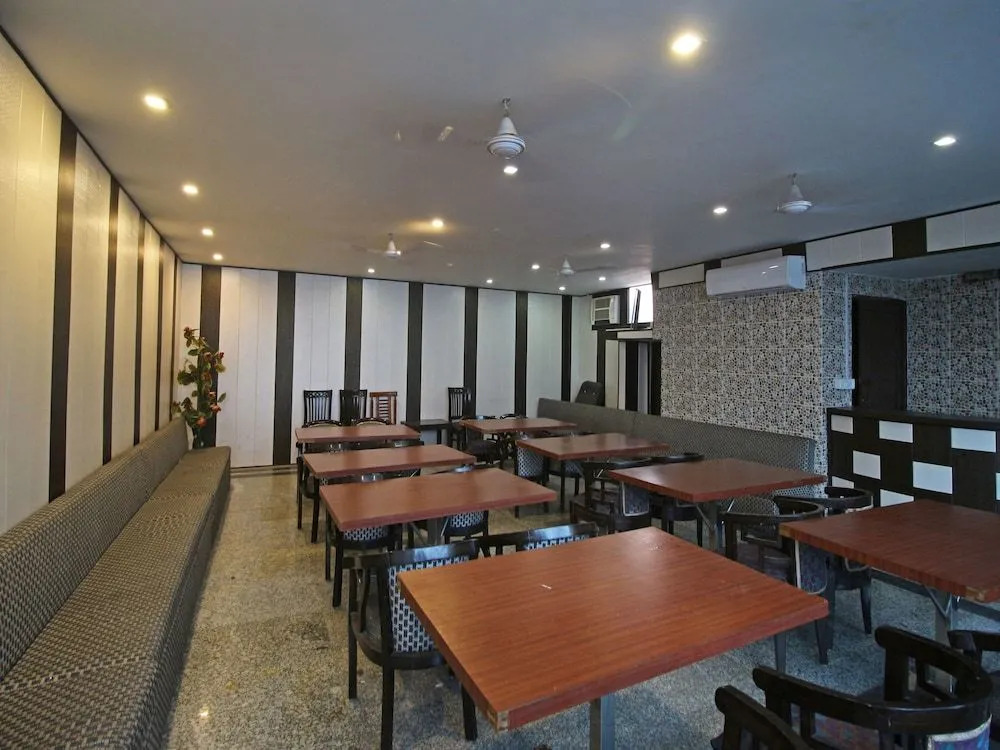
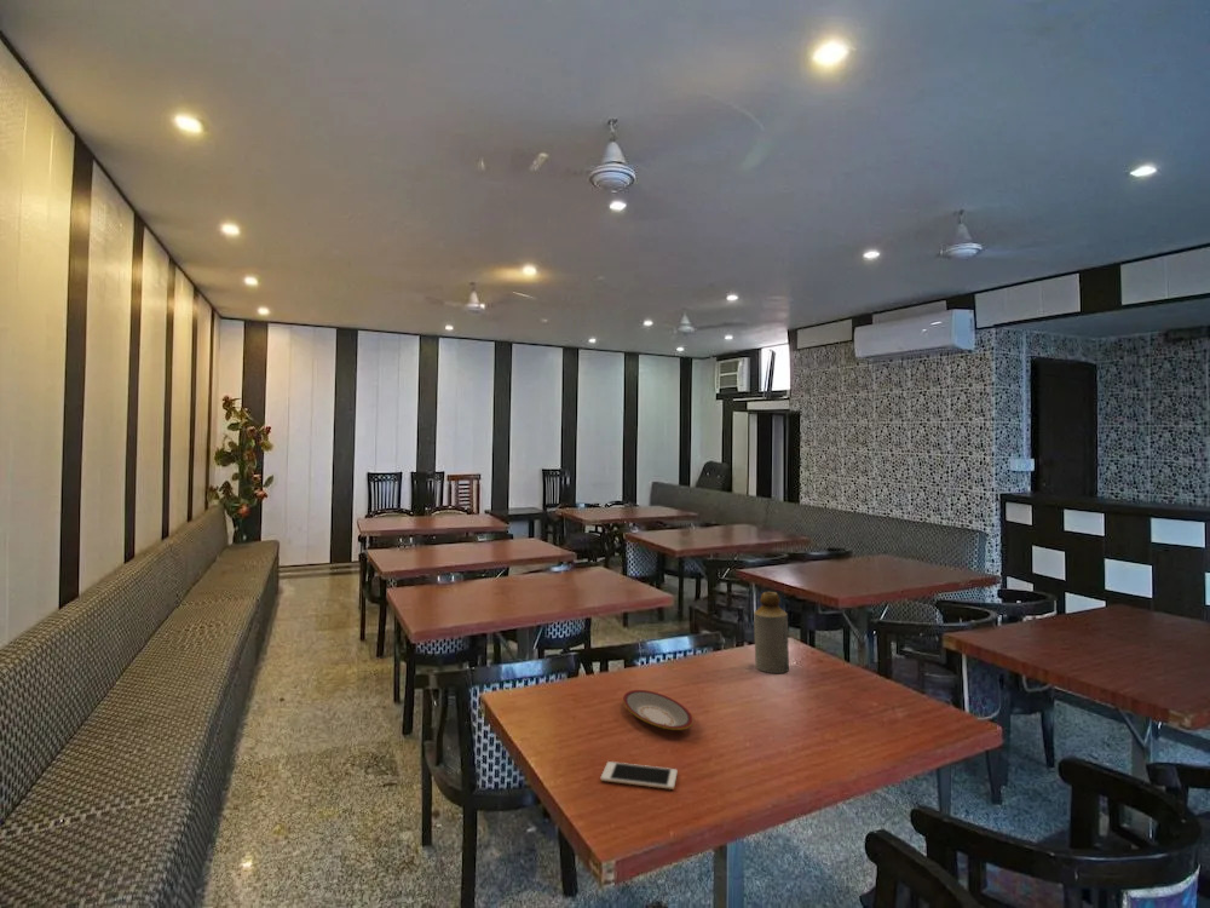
+ cell phone (639, 775)
+ plate (656, 712)
+ bottle (771, 630)
